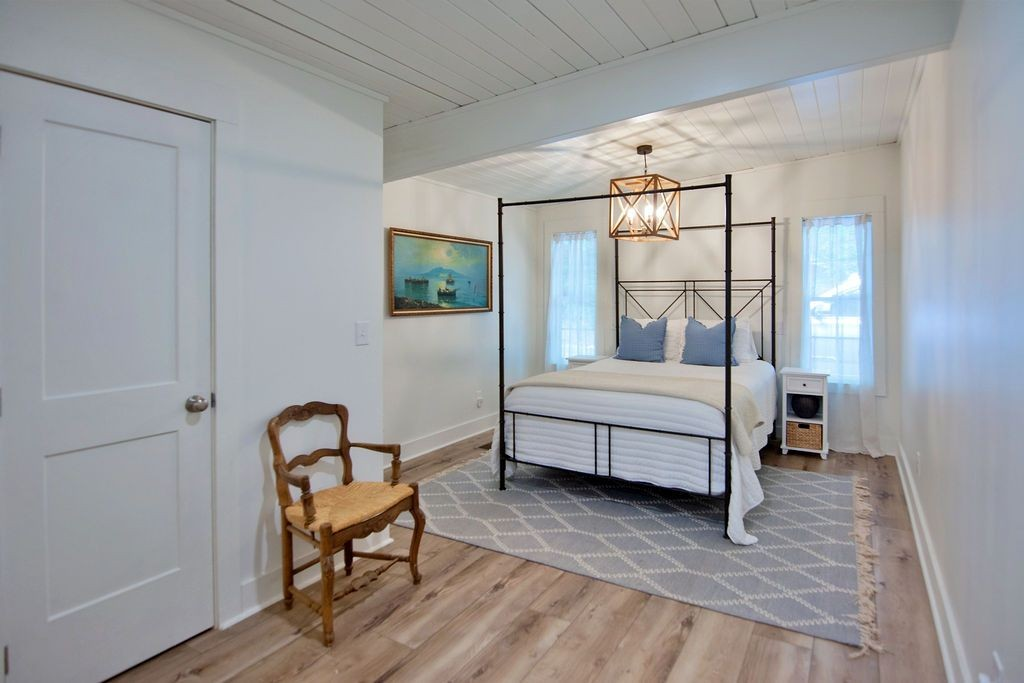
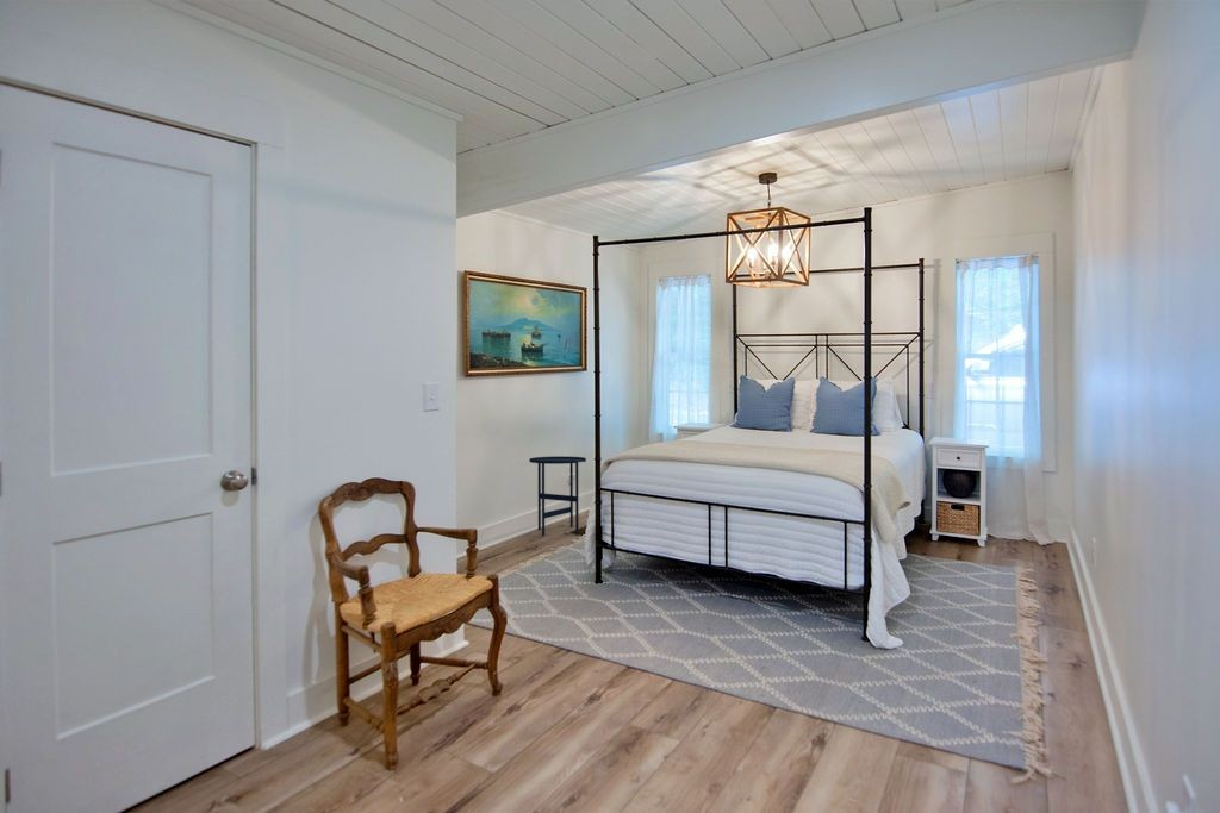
+ side table (558, 495)
